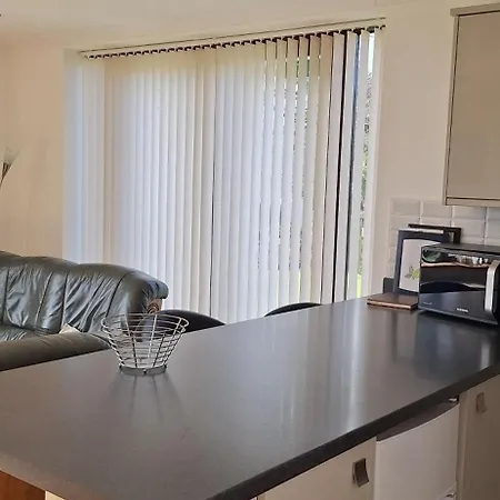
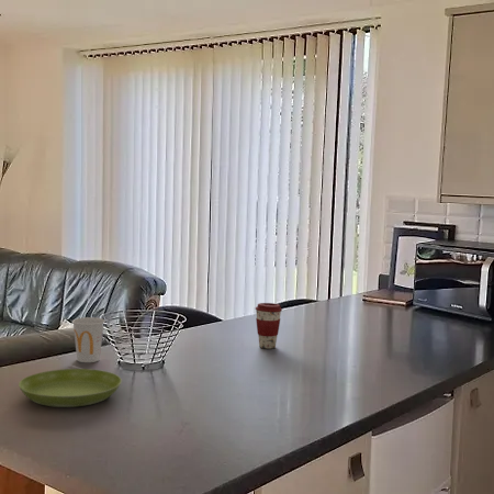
+ coffee cup (268, 325)
+ saucer (70, 388)
+ cup (88, 339)
